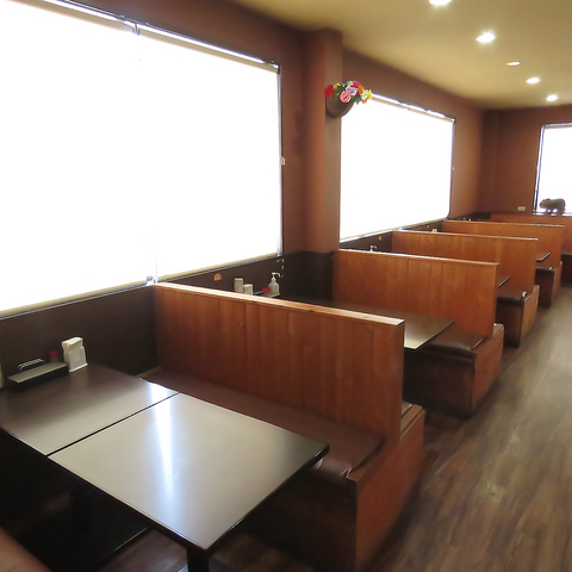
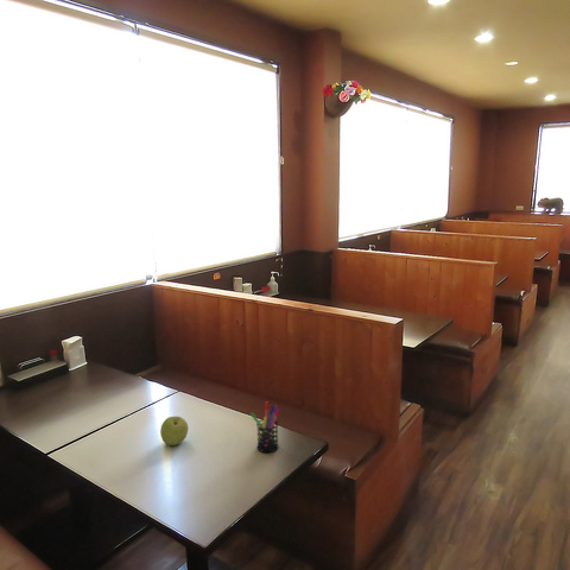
+ pen holder (265, 426)
+ apple (173, 430)
